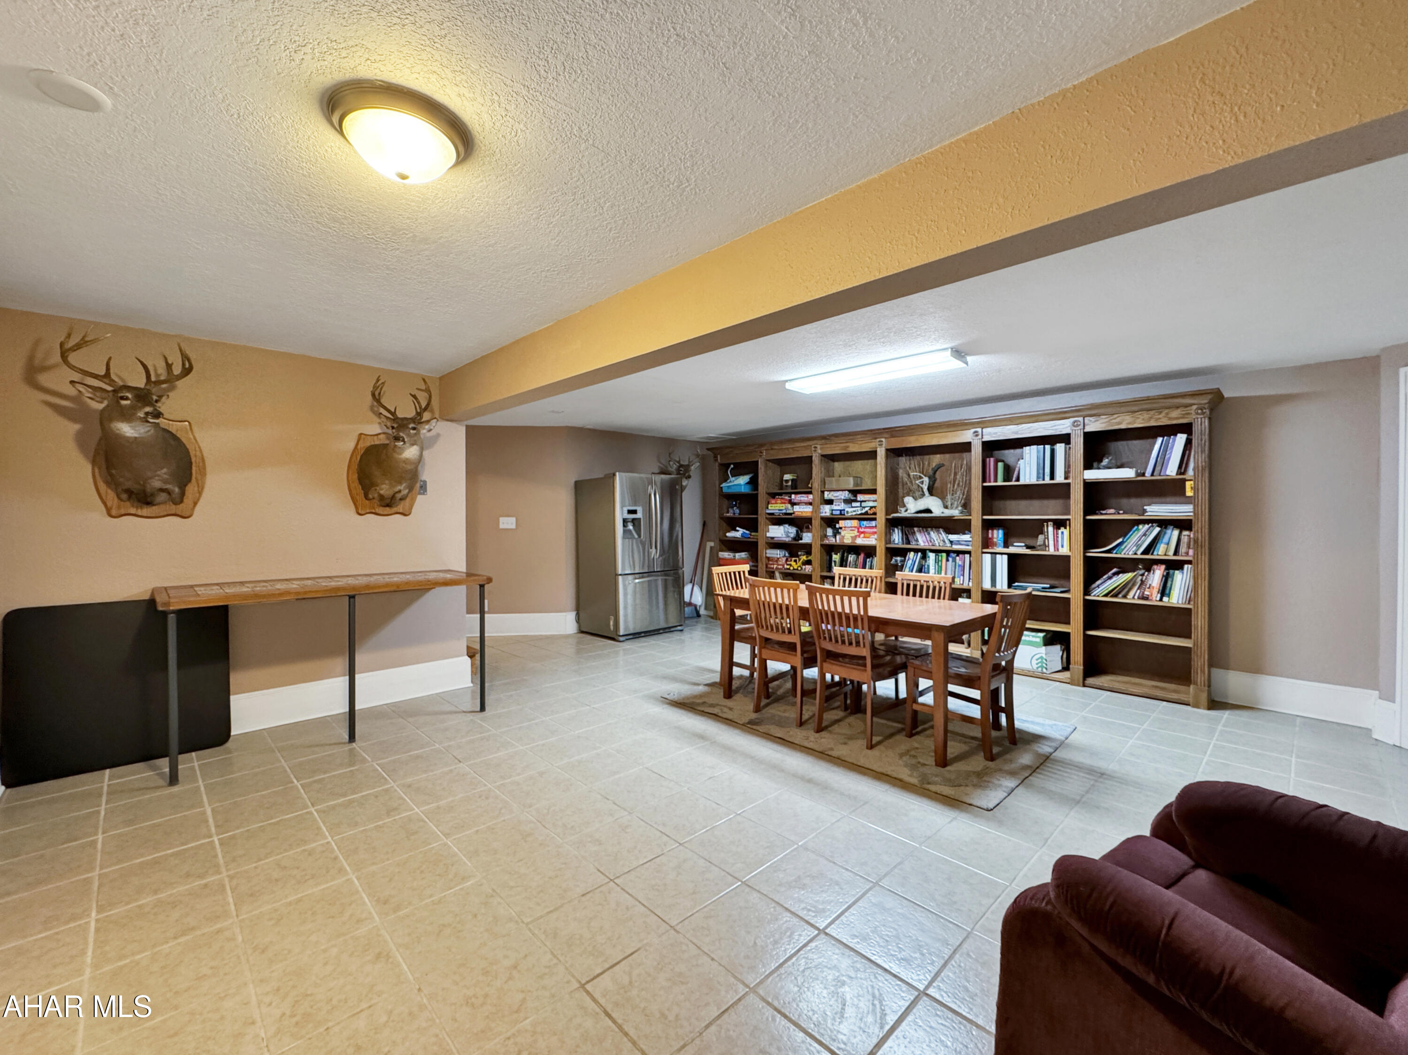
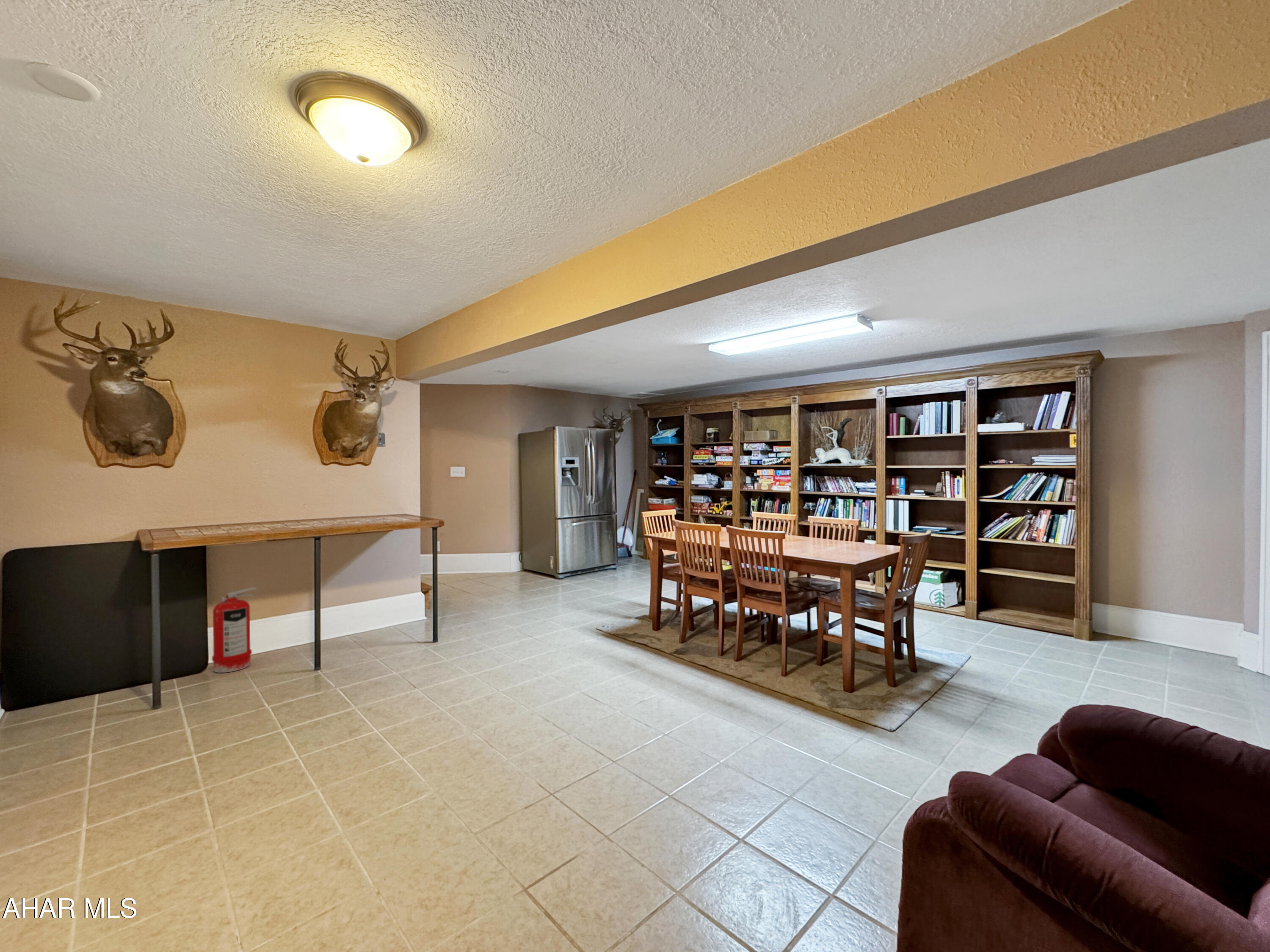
+ fire extinguisher (234, 627)
